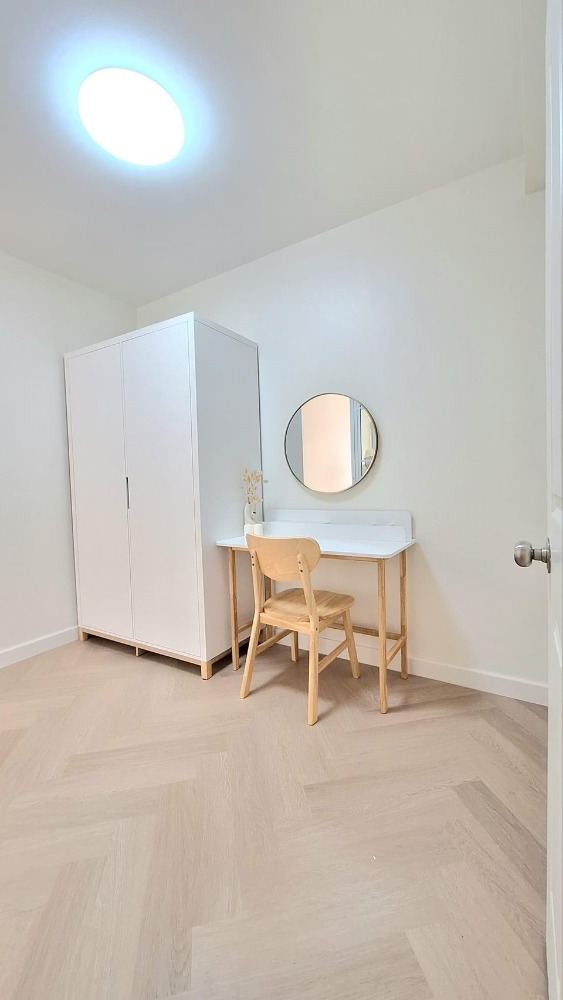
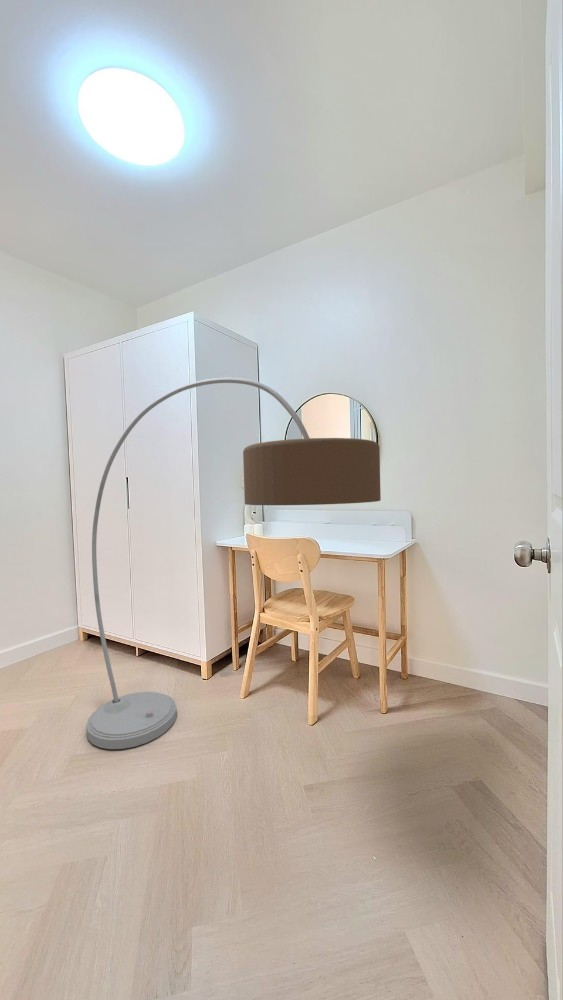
+ floor lamp (246, 504)
